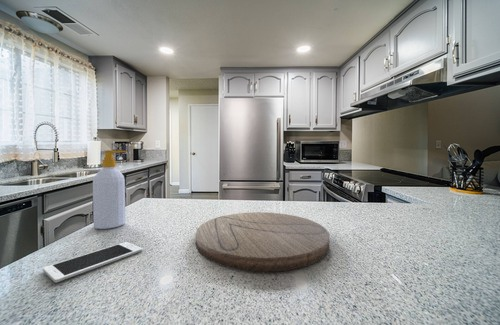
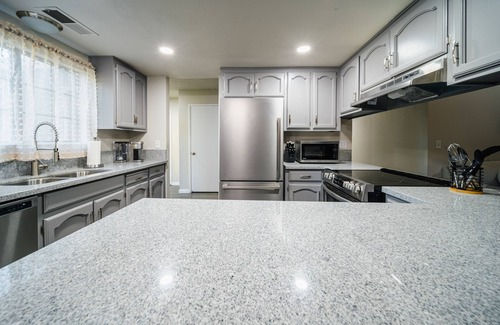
- cell phone (97, 258)
- soap bottle (110, 187)
- cutting board (261, 233)
